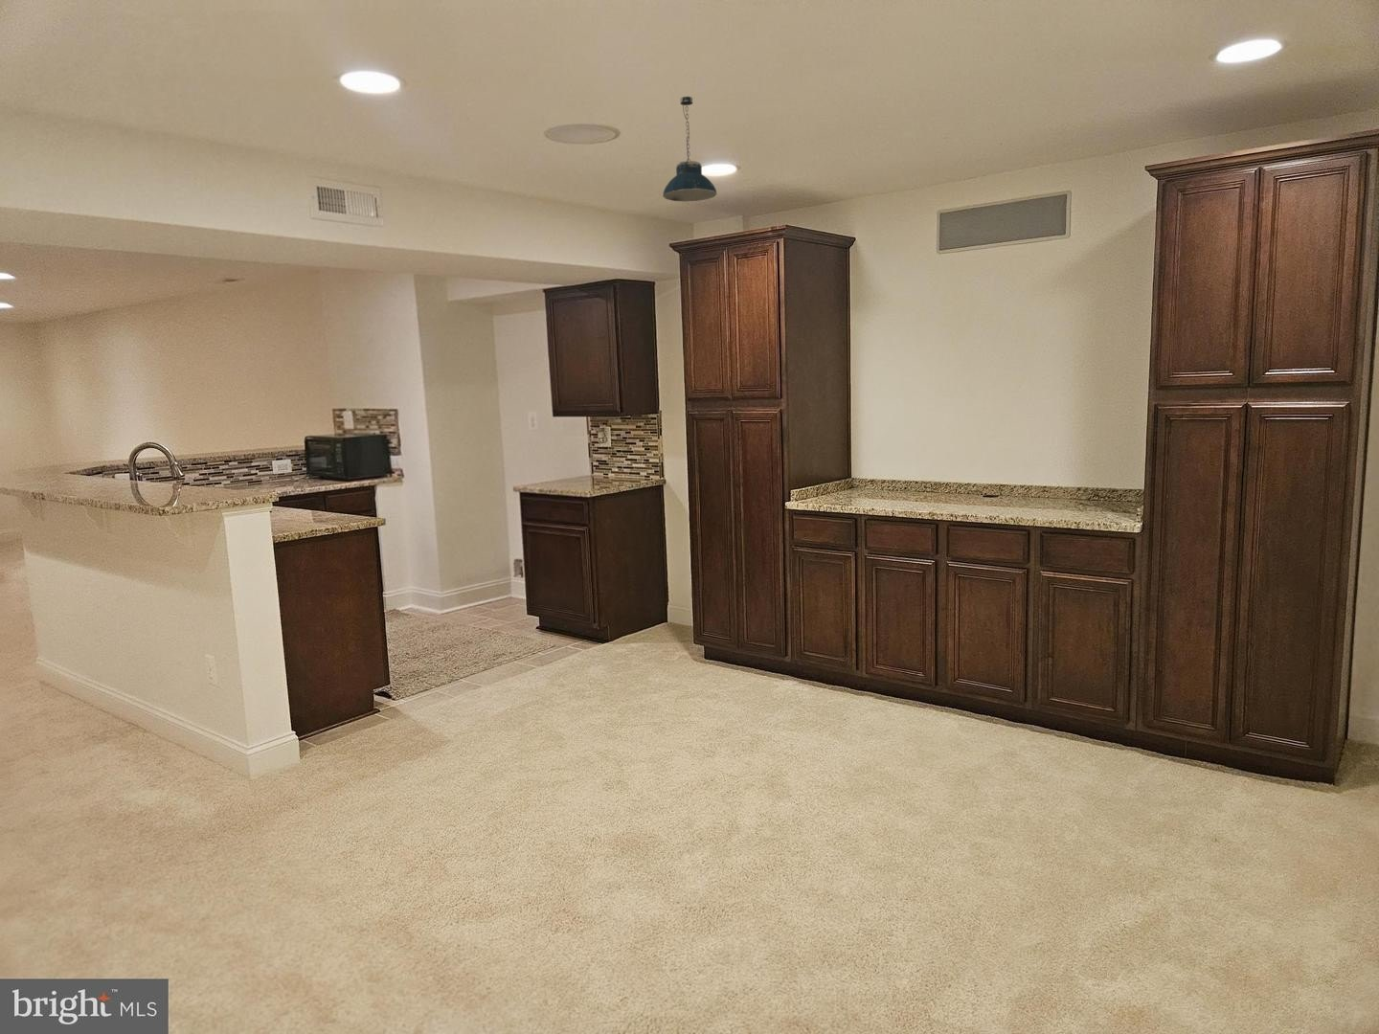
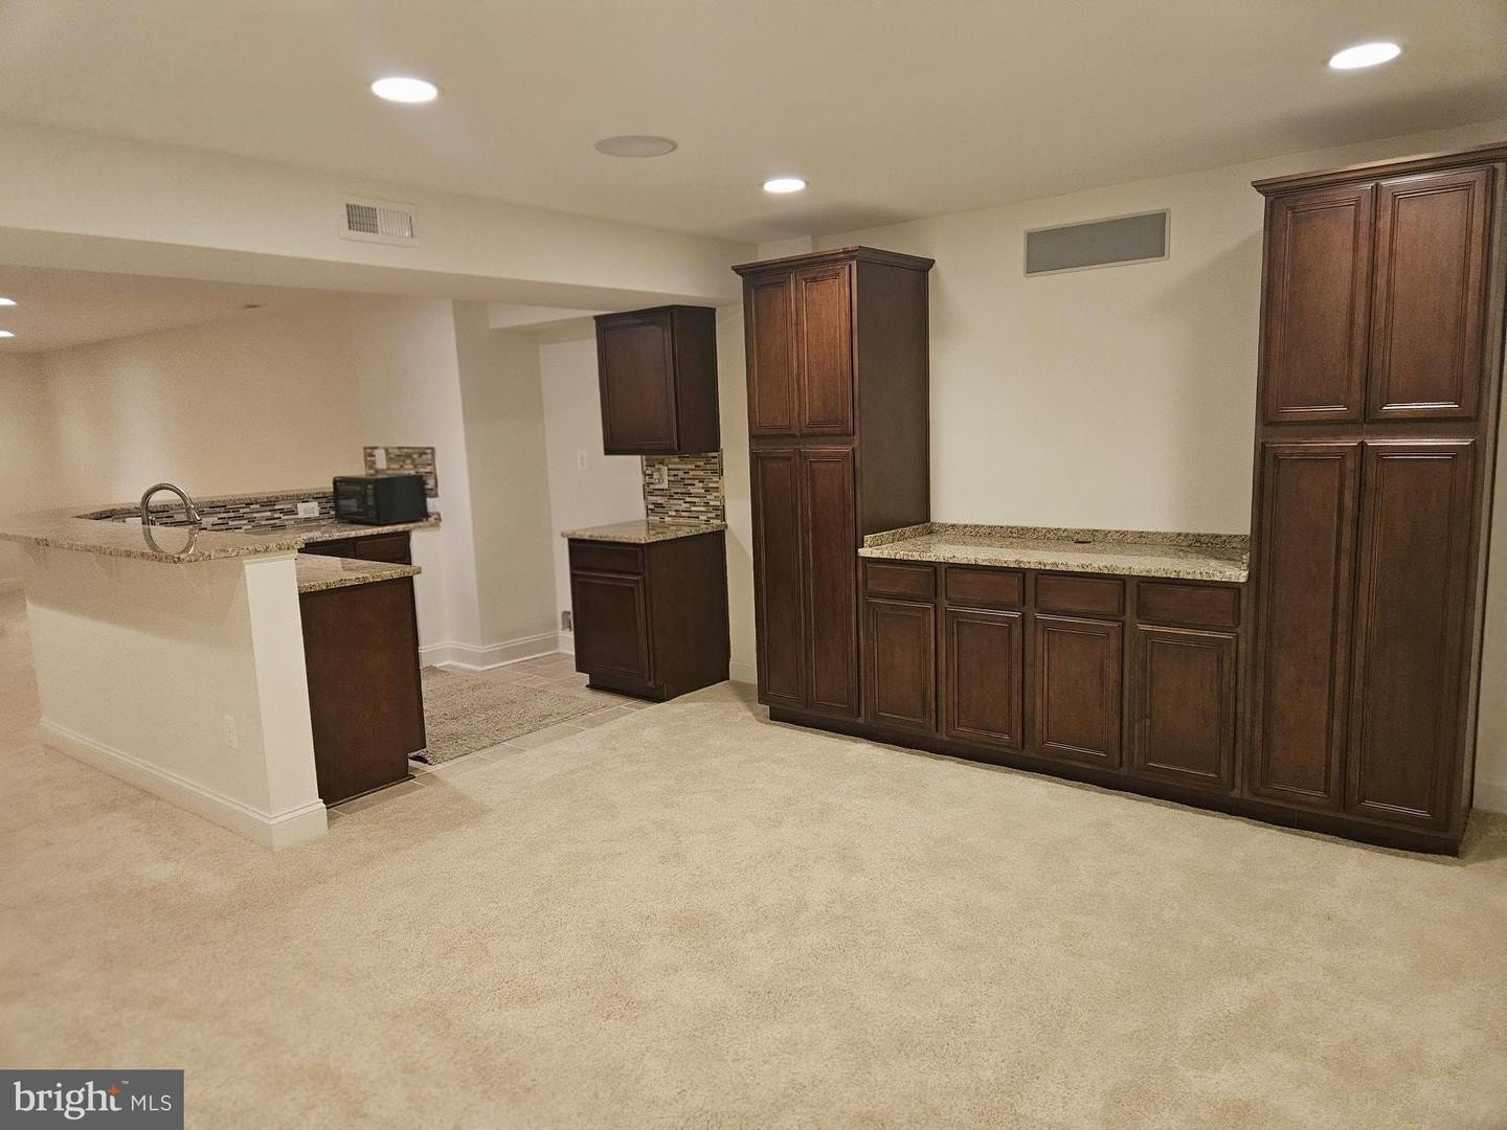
- pendant light (687, 148)
